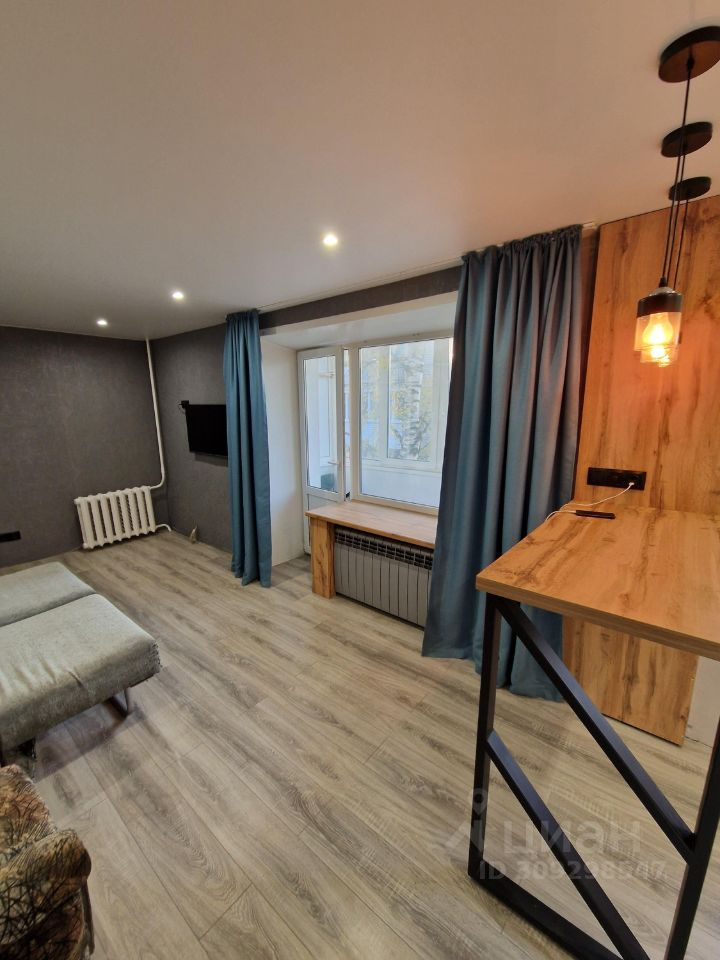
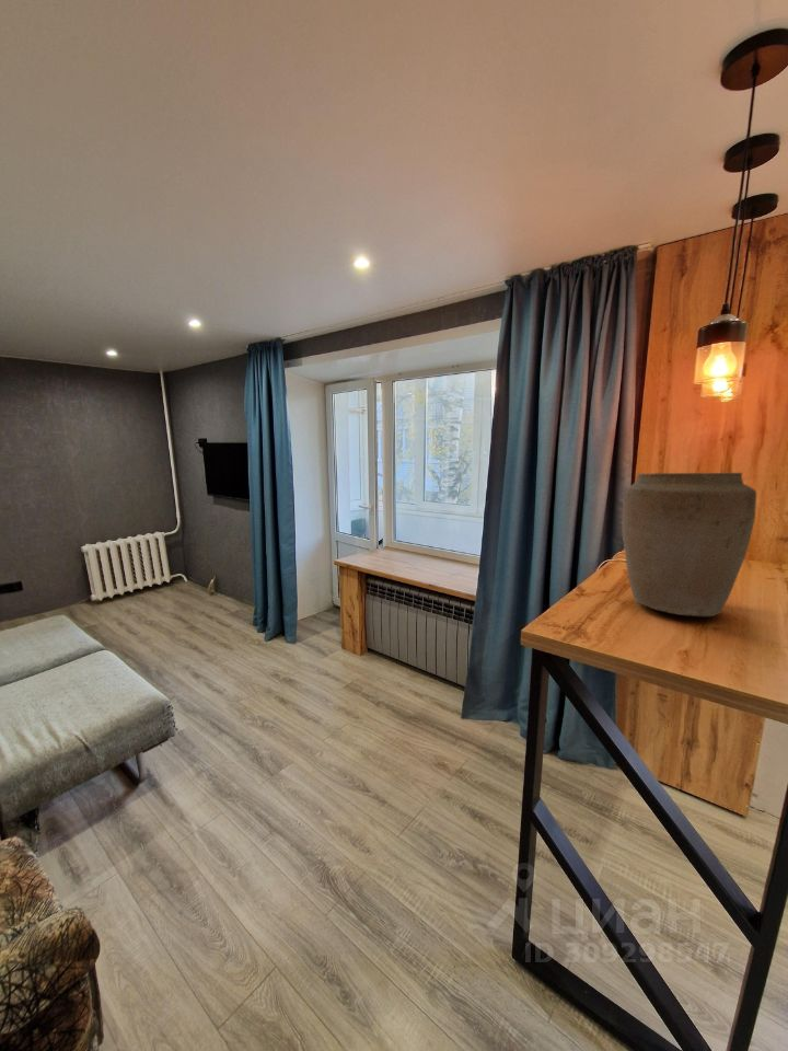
+ vase (680, 541)
